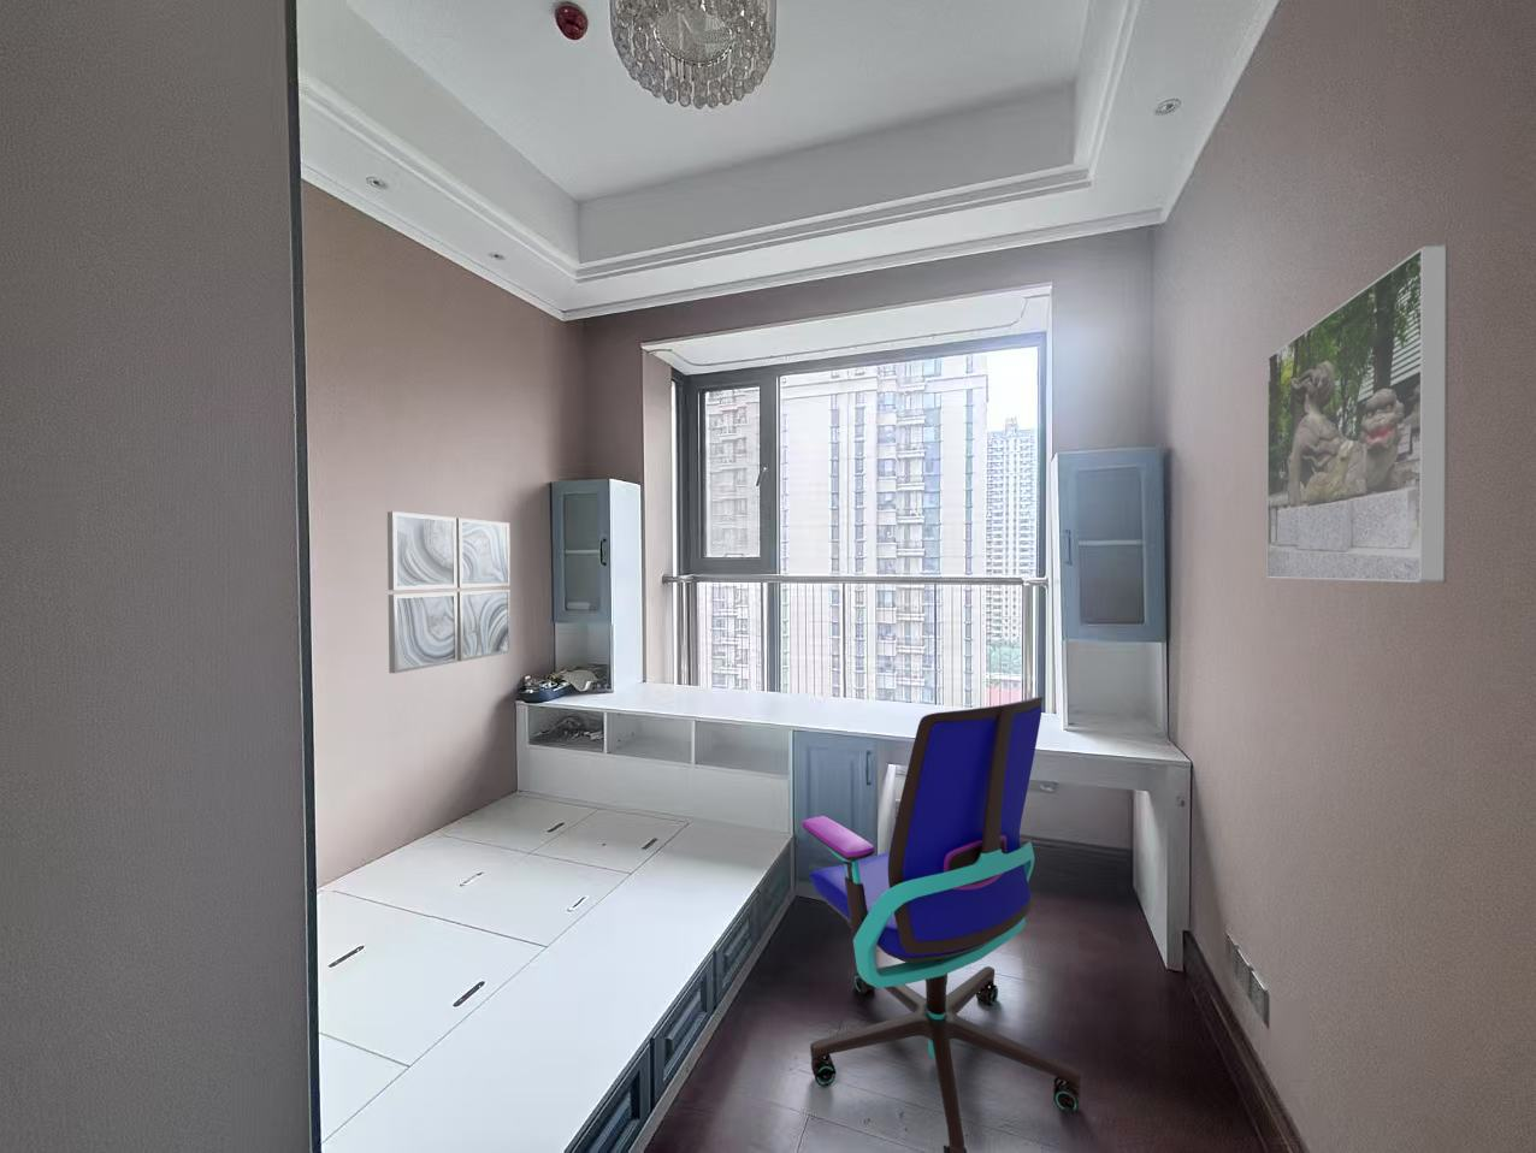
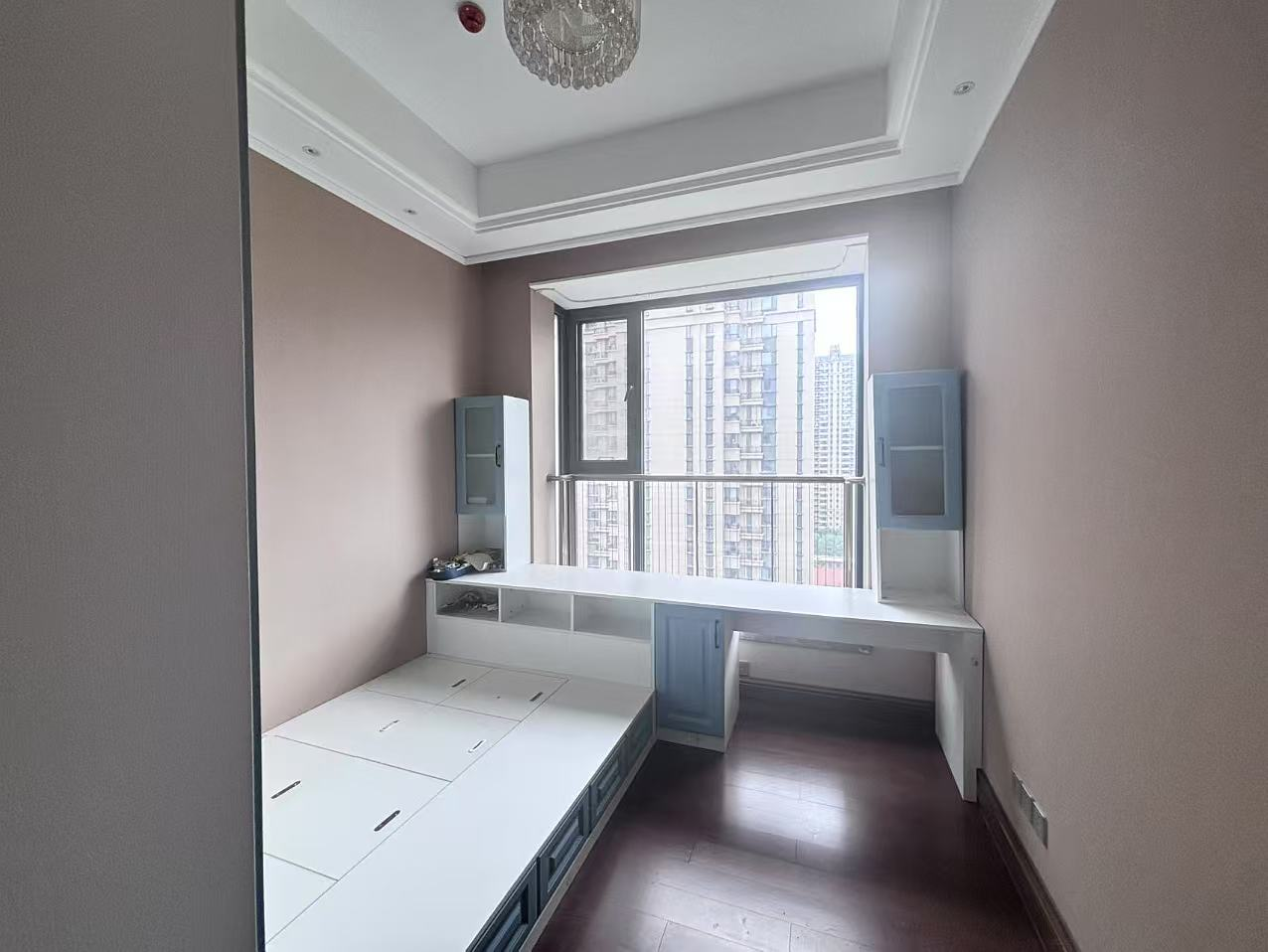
- office chair (927, 870)
- wall art (455, 587)
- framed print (1337, 446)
